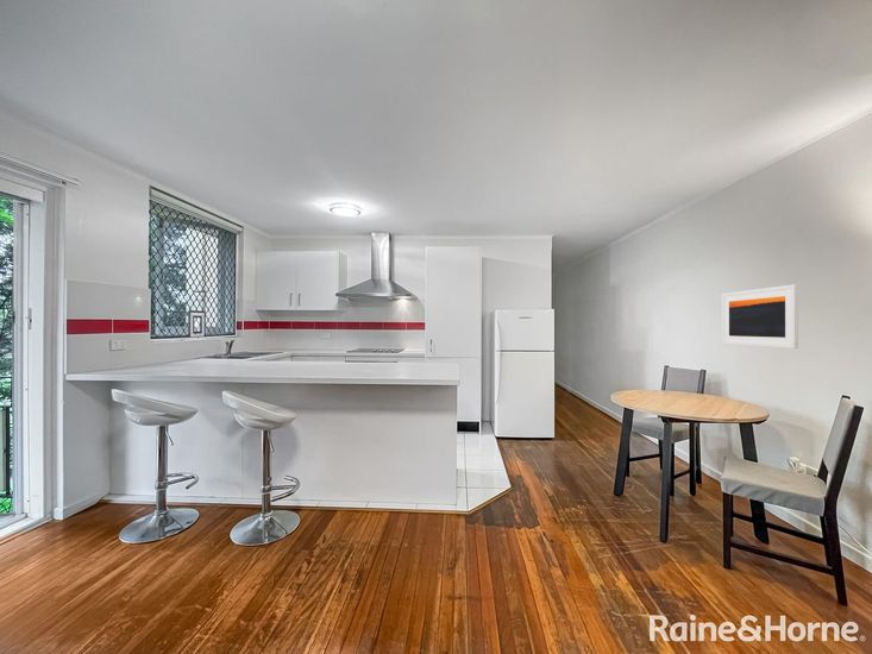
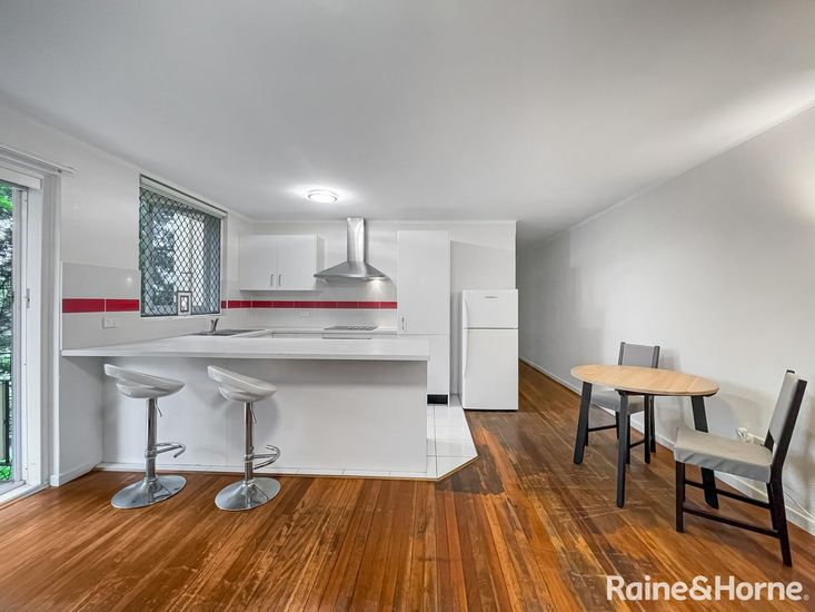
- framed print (755, 317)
